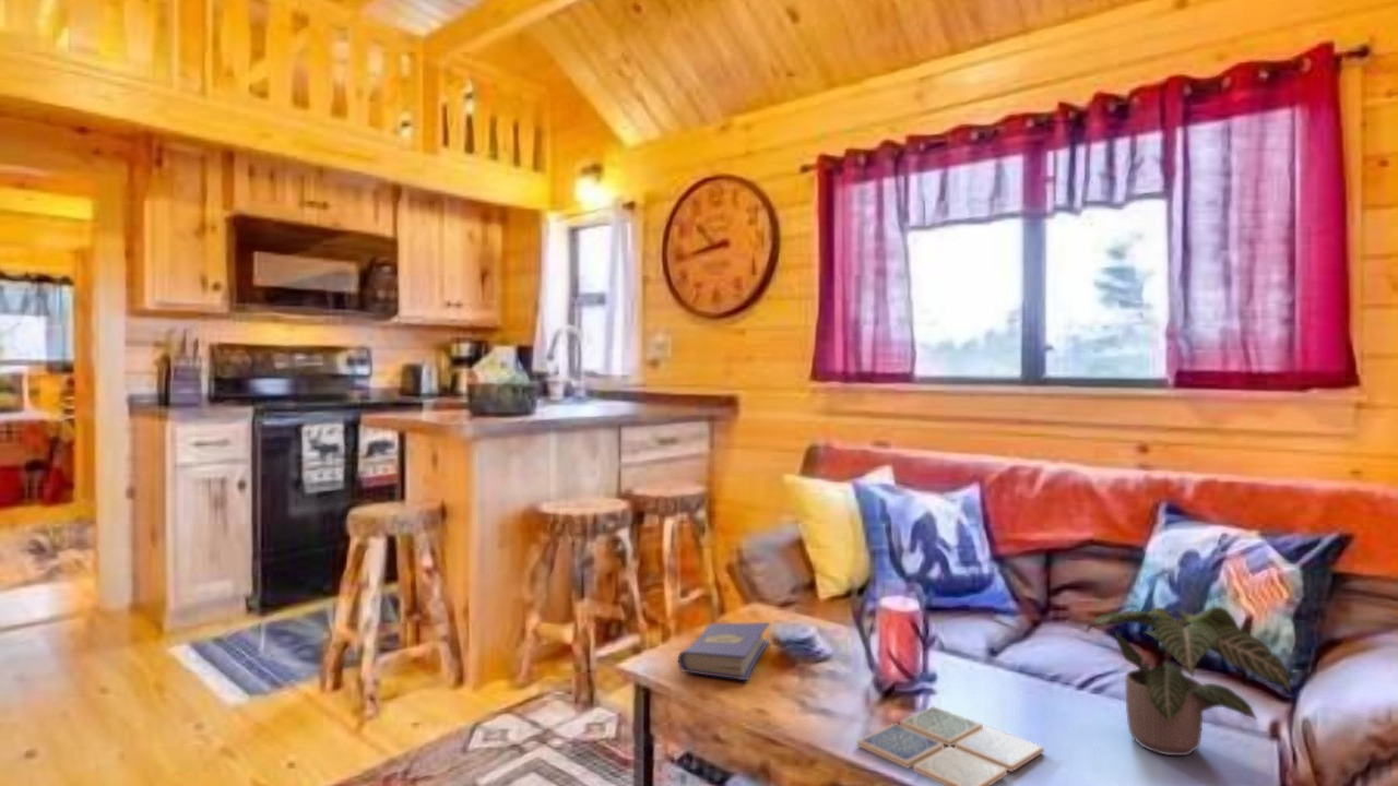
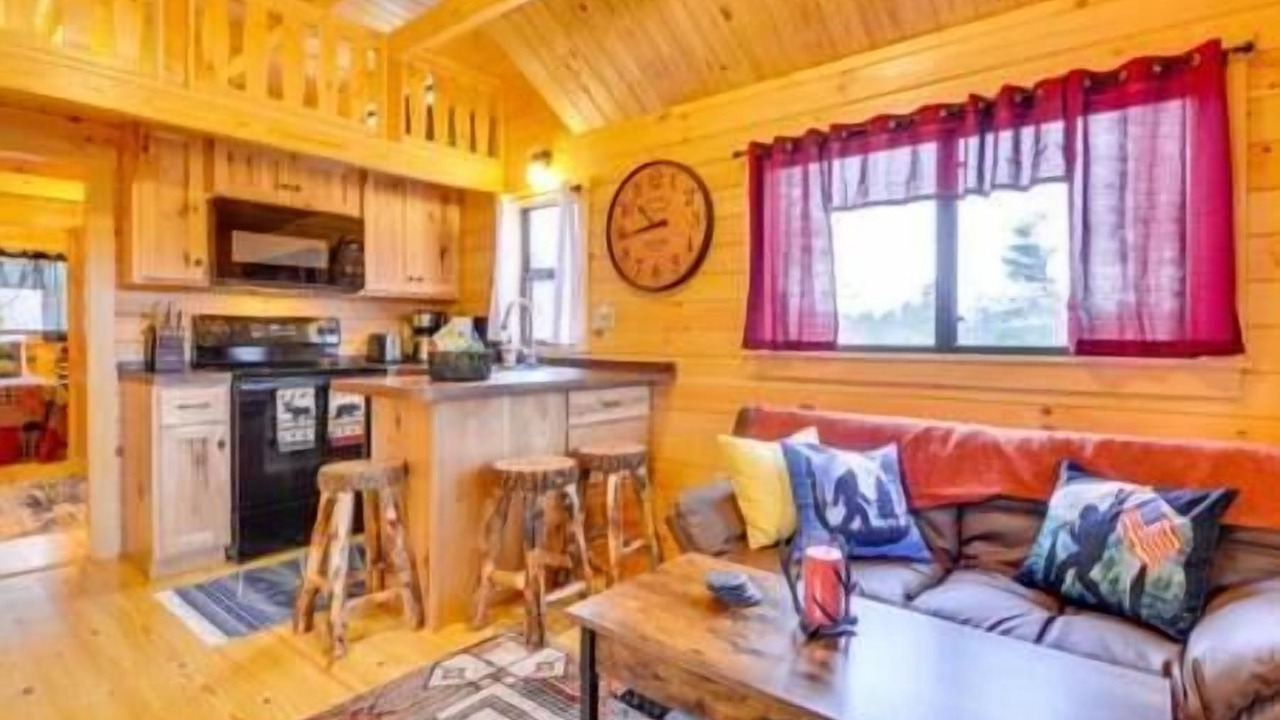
- drink coaster (949, 746)
- hardcover book (725, 645)
- potted plant (1180, 679)
